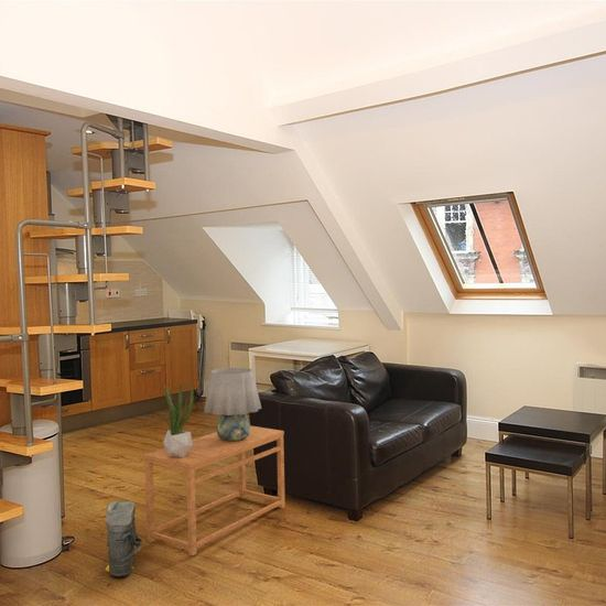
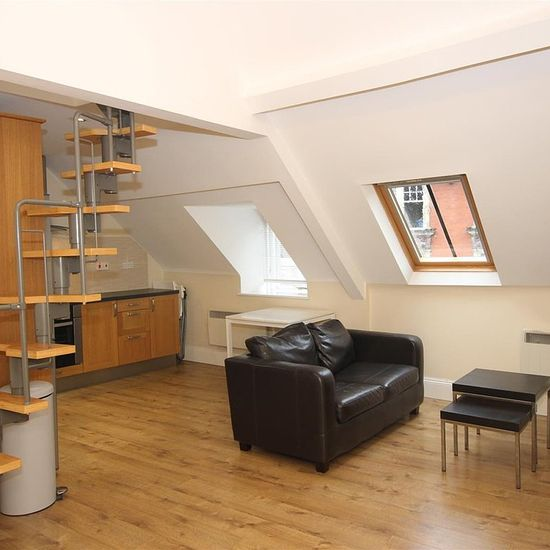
- potted plant (178, 419)
- side table (215, 475)
- table lamp (232, 404)
- bag (125, 538)
